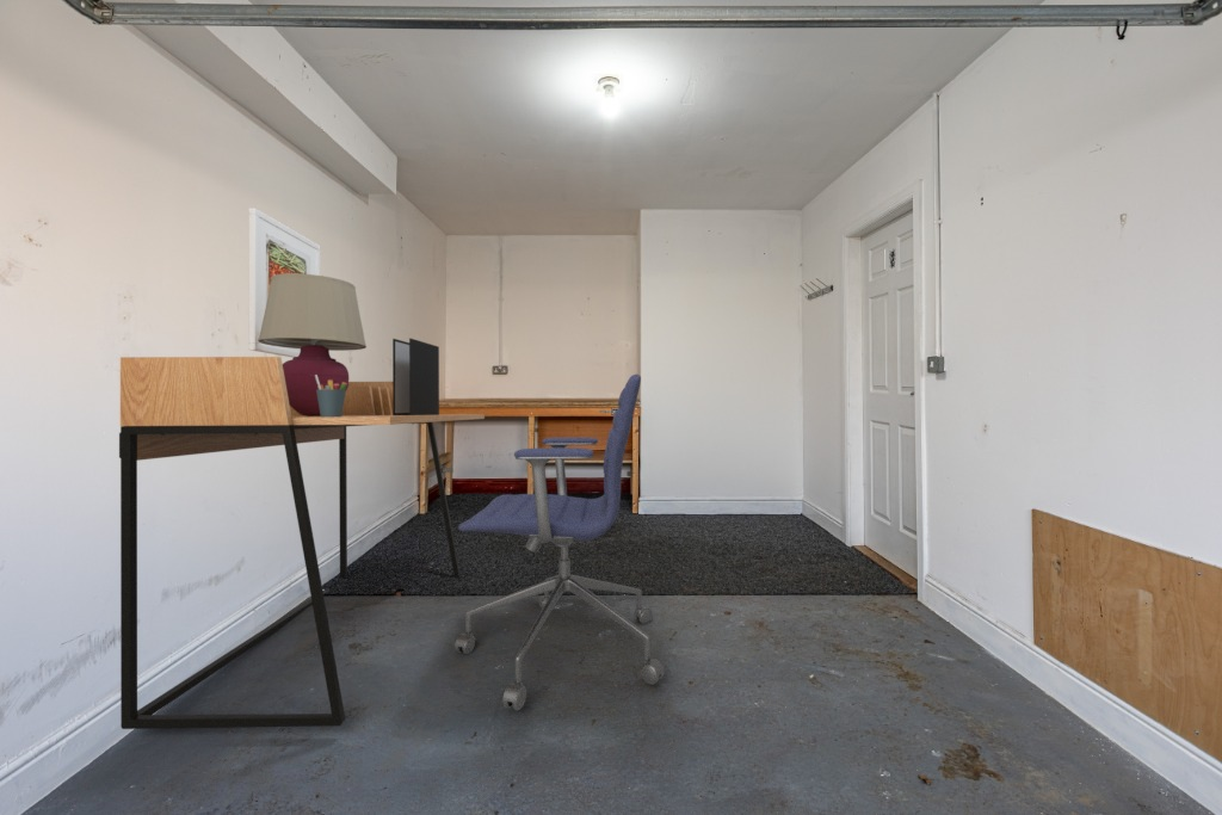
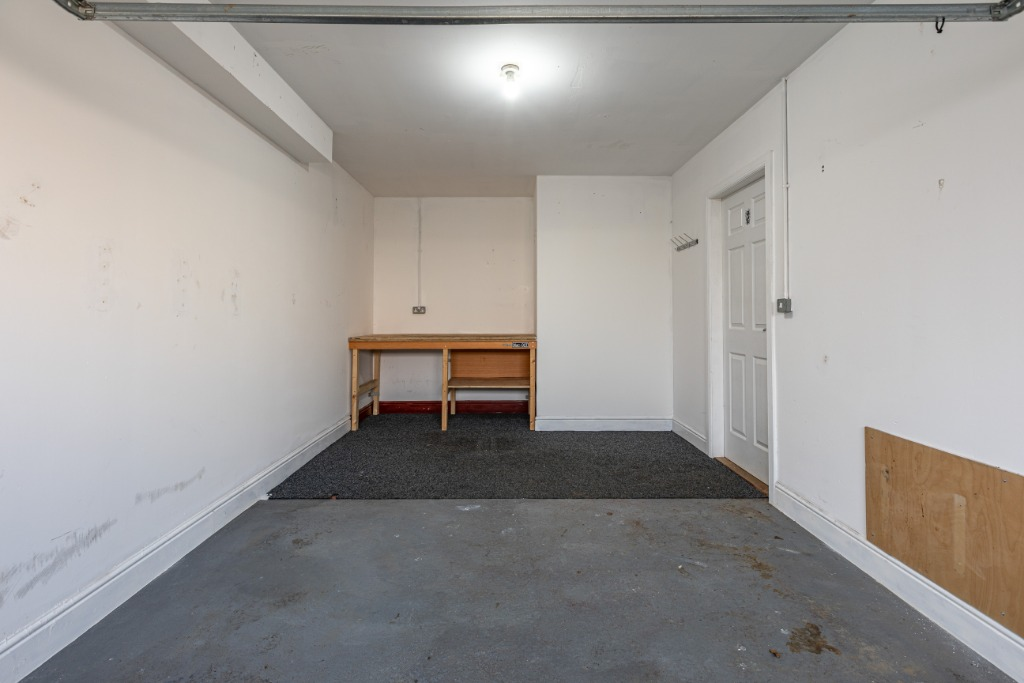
- desk (346, 502)
- table lamp (314, 348)
- office chair (556, 512)
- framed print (283, 273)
- pen holder (331, 395)
- binder (418, 378)
